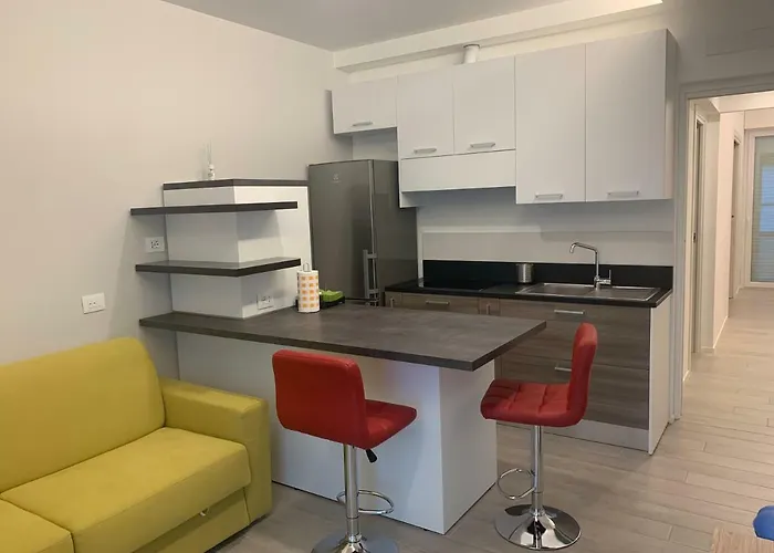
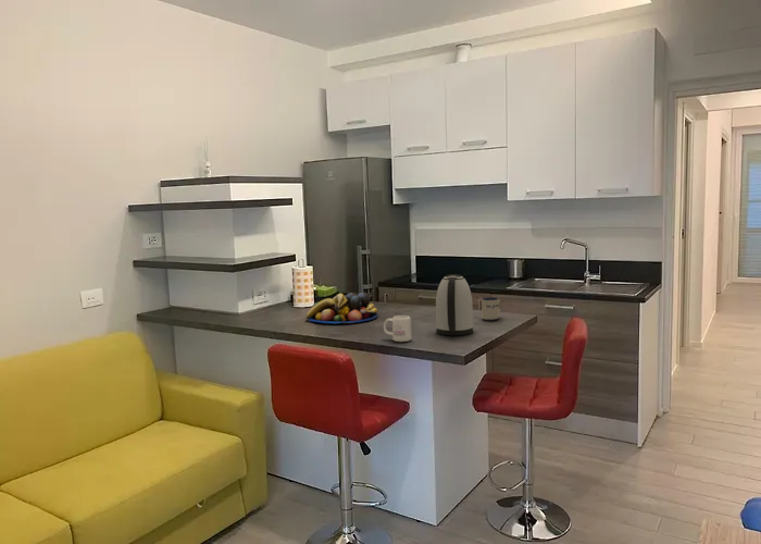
+ mug (492, 308)
+ fruit bowl (341, 305)
+ mug (397, 327)
+ kettle (452, 304)
